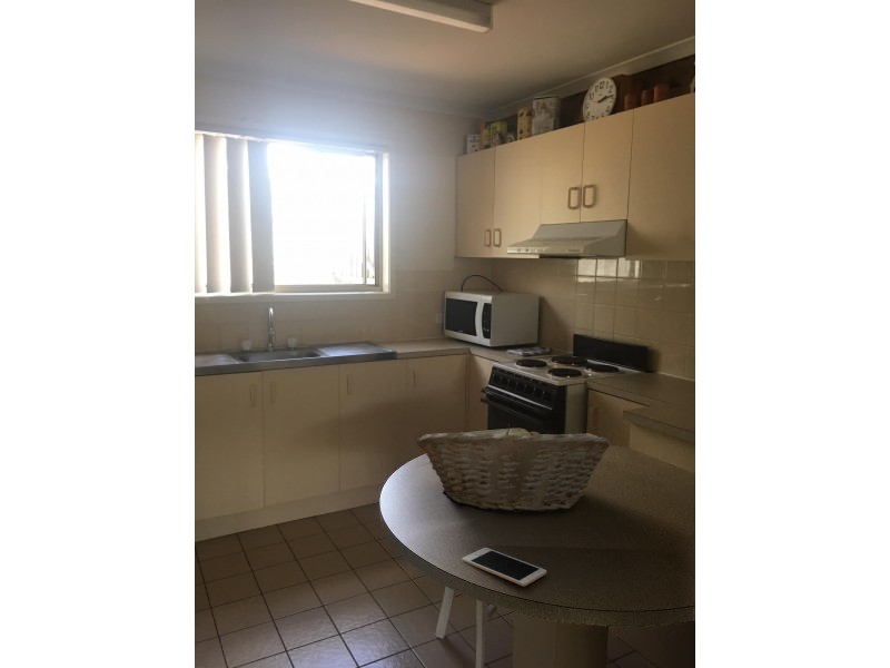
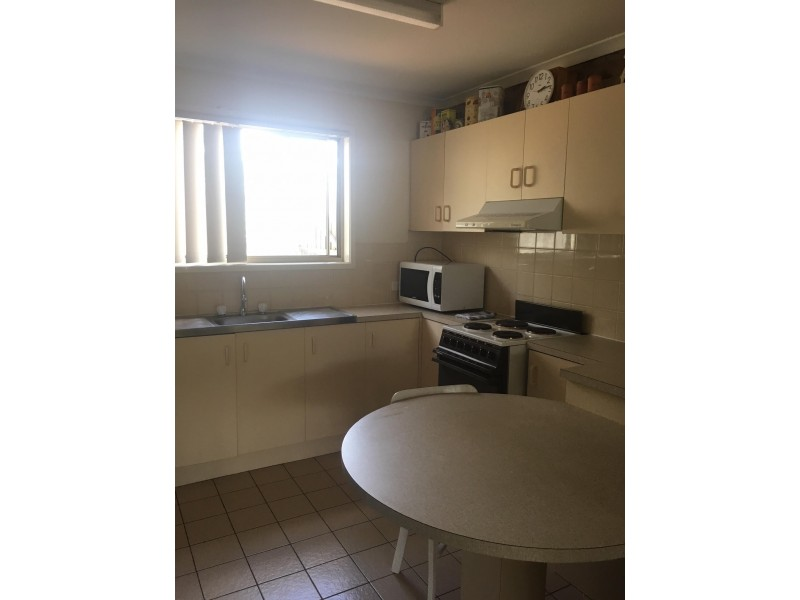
- fruit basket (511, 458)
- cell phone (503, 566)
